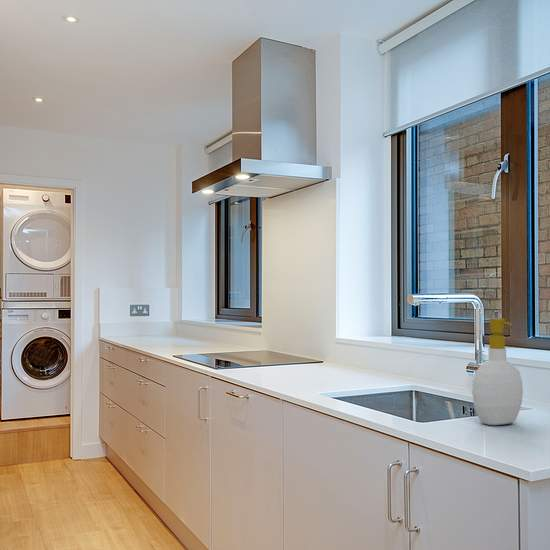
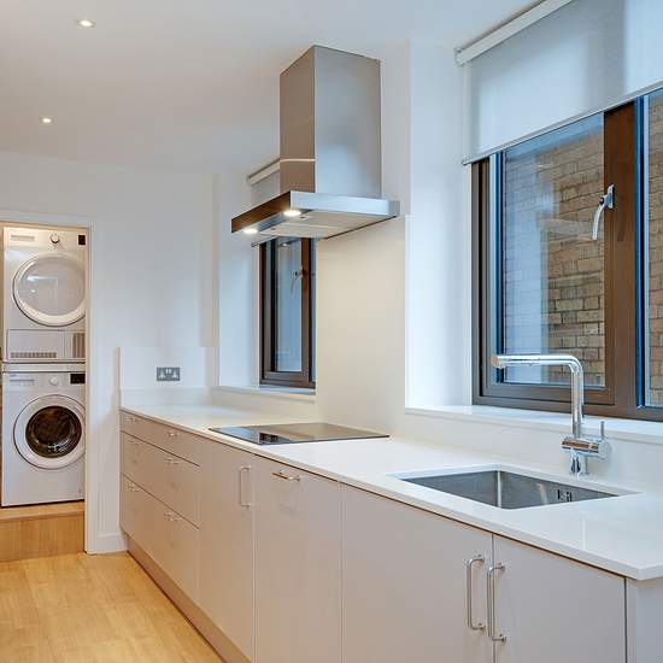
- soap bottle (498, 370)
